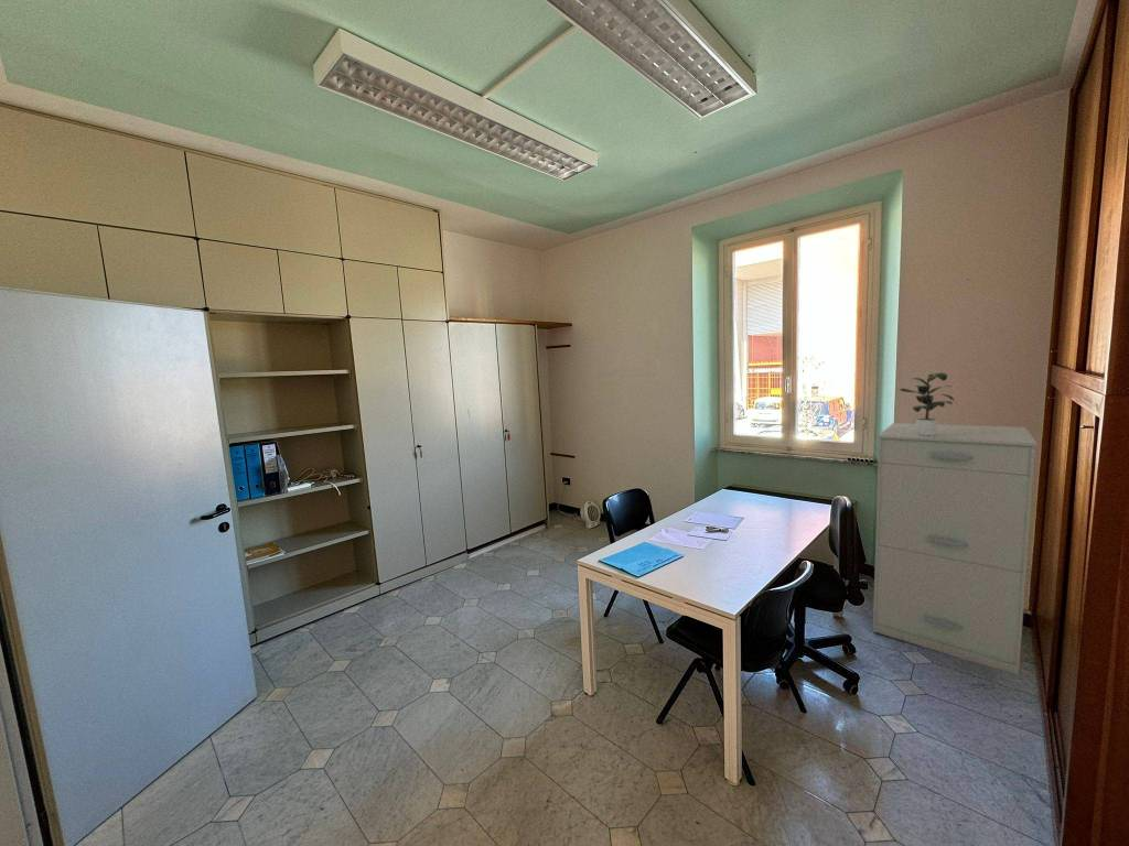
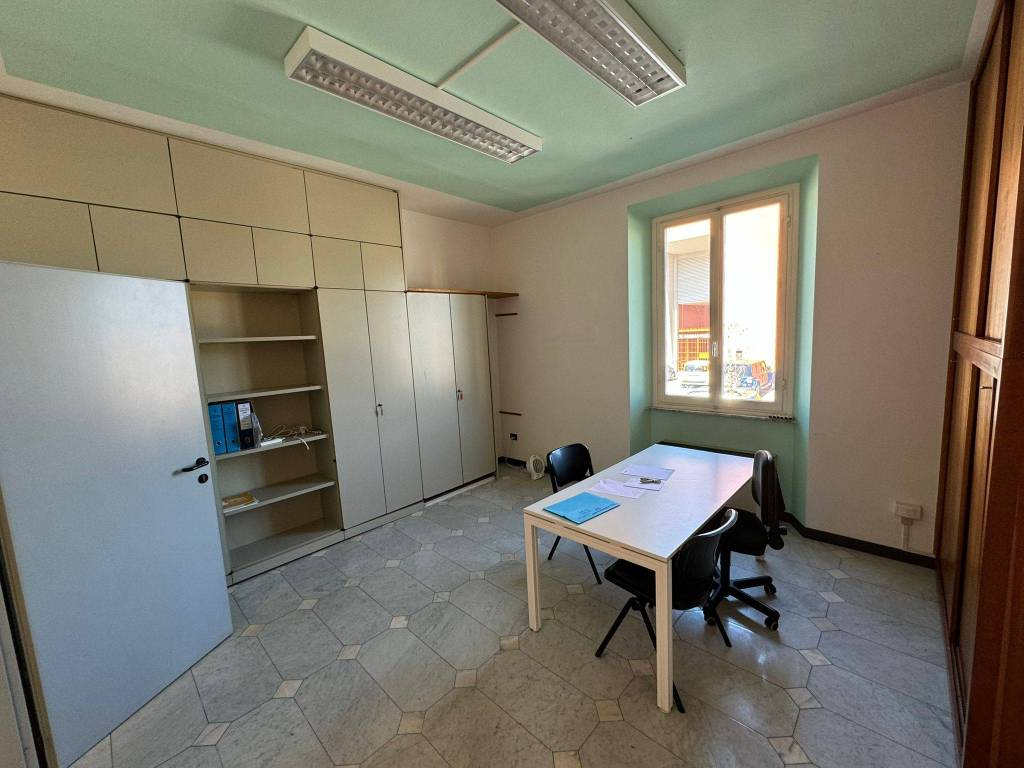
- potted plant (926, 403)
- filing cabinet (946, 531)
